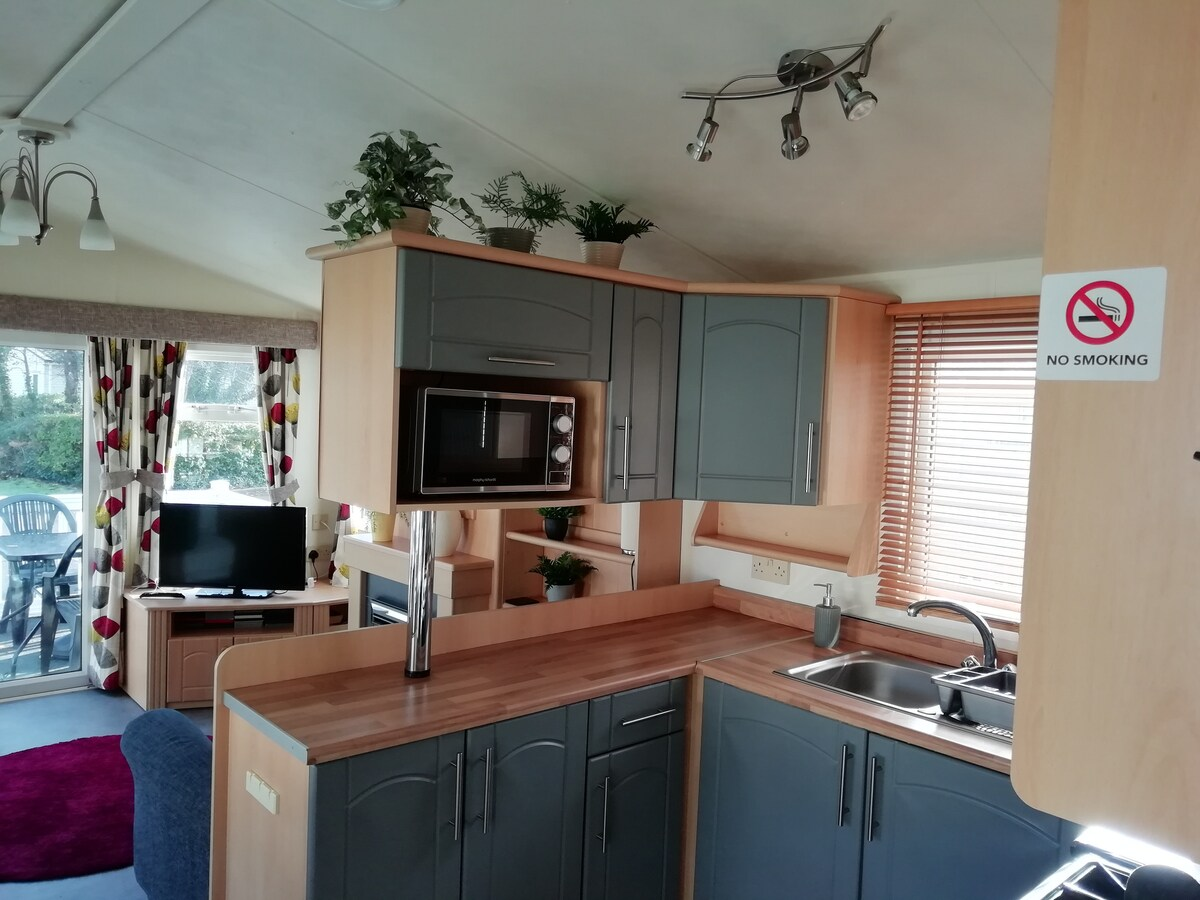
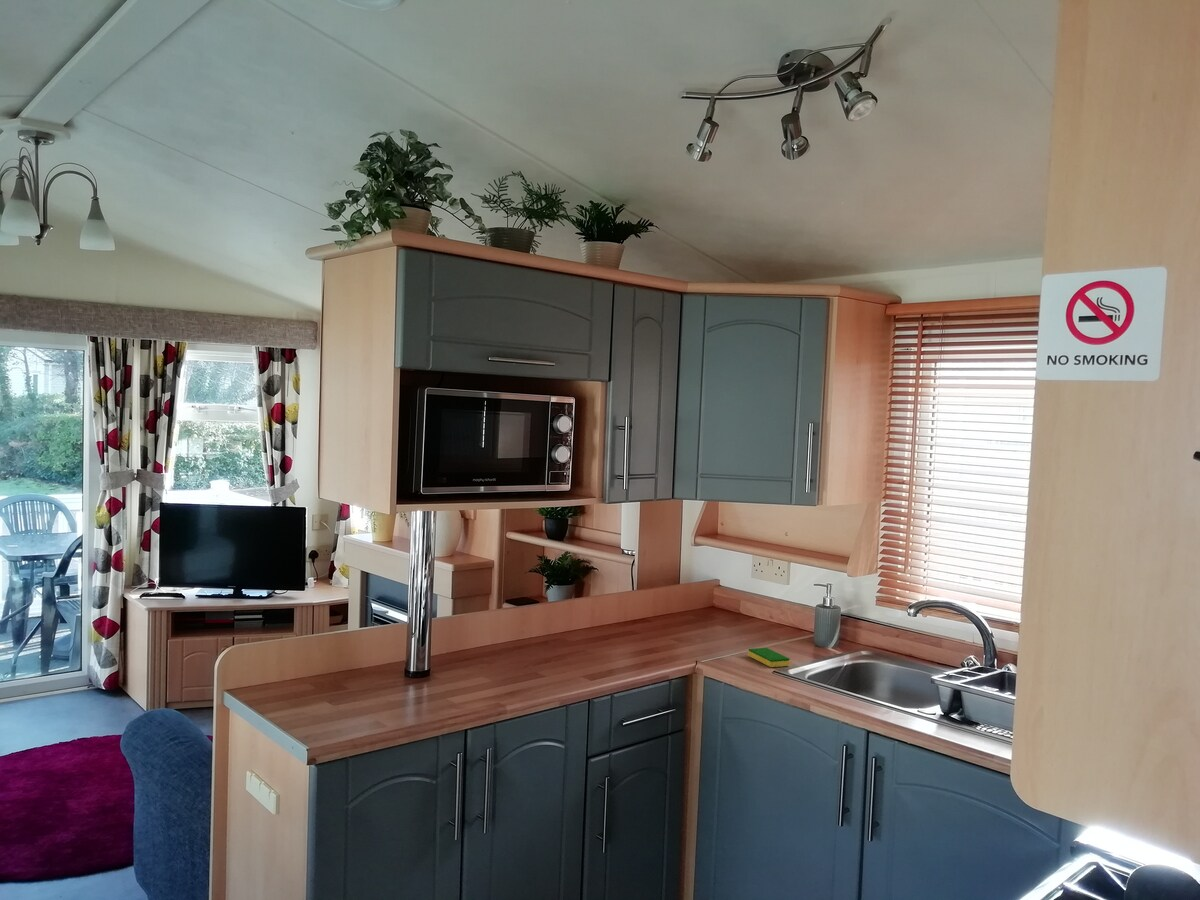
+ dish sponge (768, 657)
